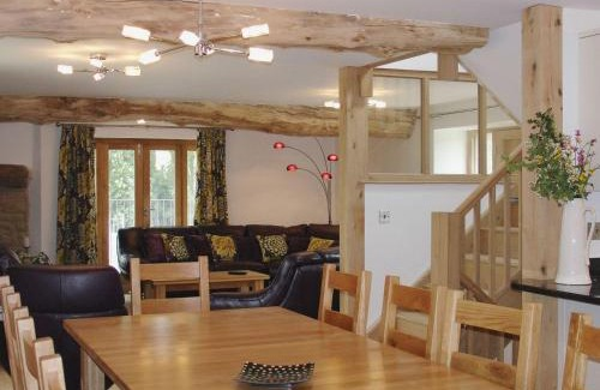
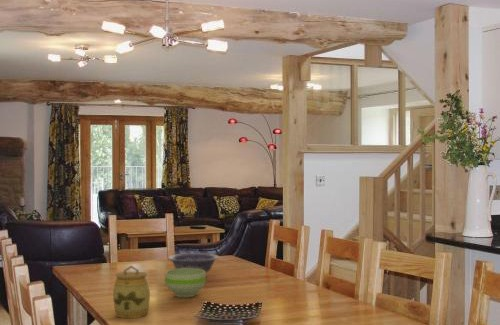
+ bowl (185, 283)
+ jar (131, 289)
+ decorative bowl (193, 266)
